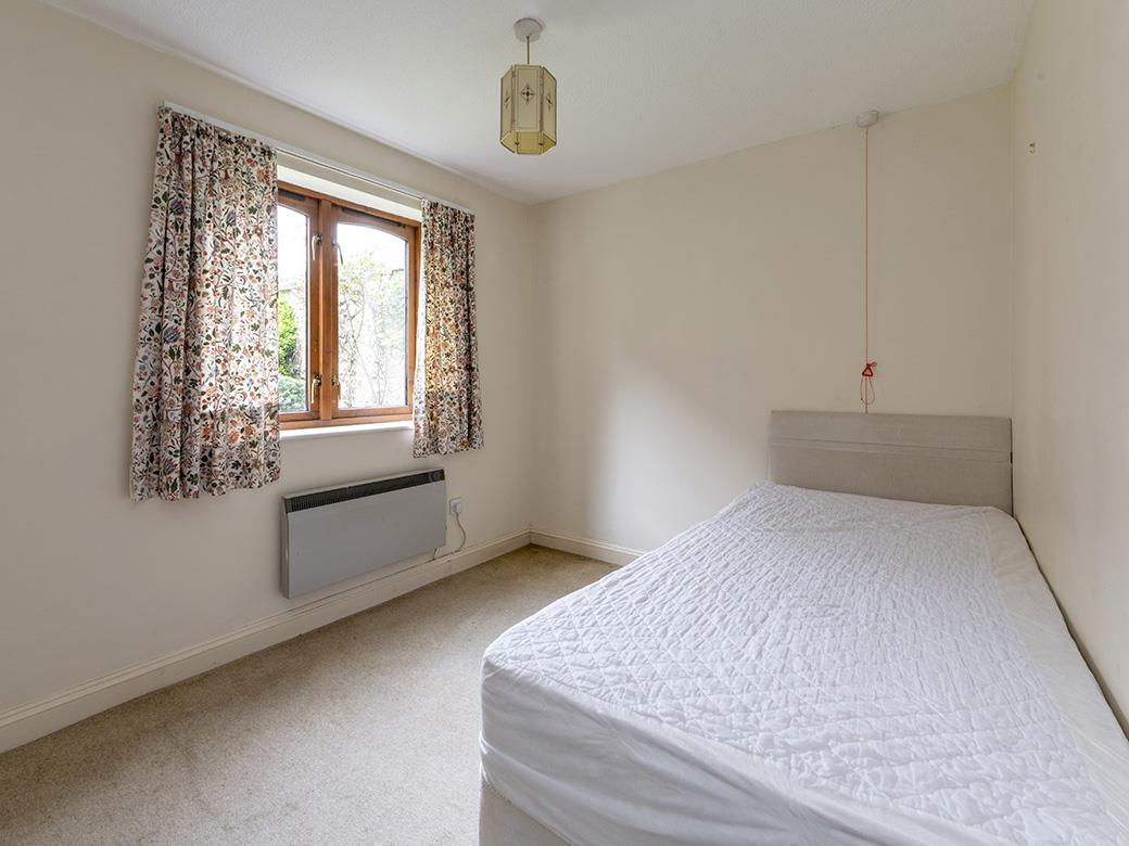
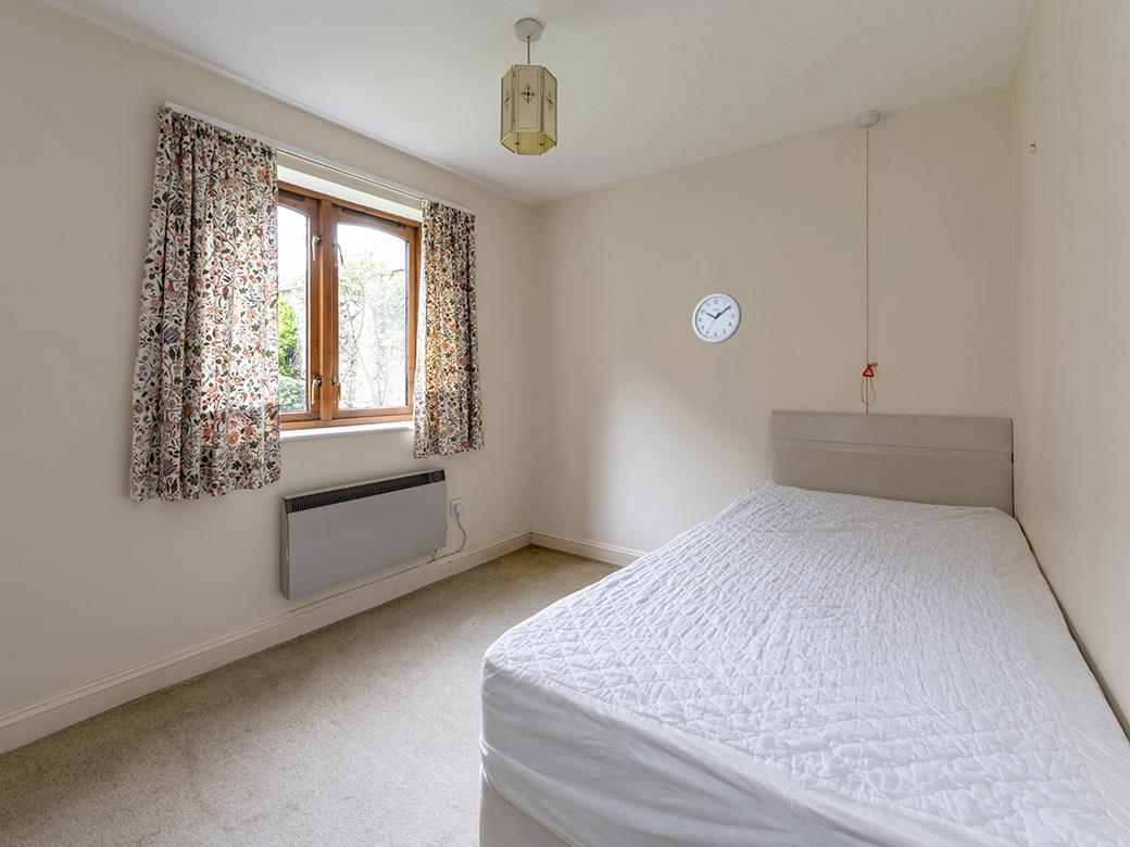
+ wall clock (715, 317)
